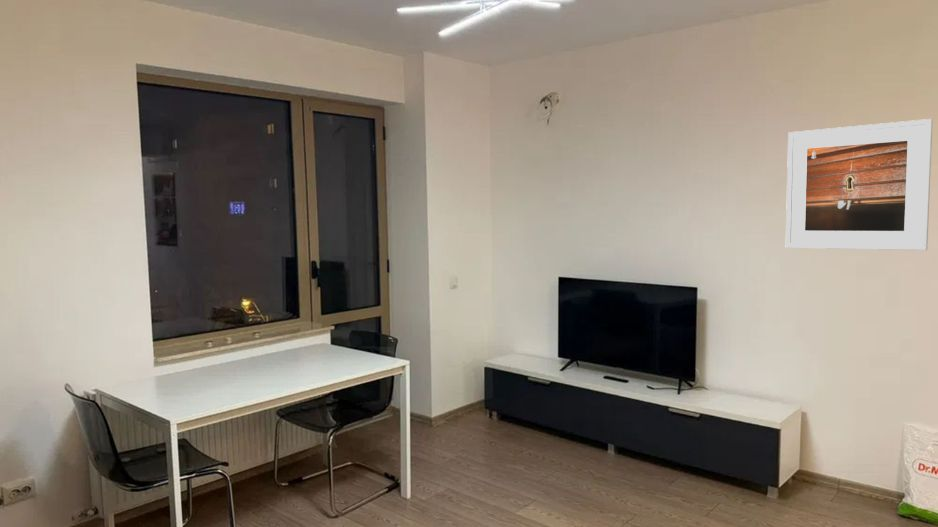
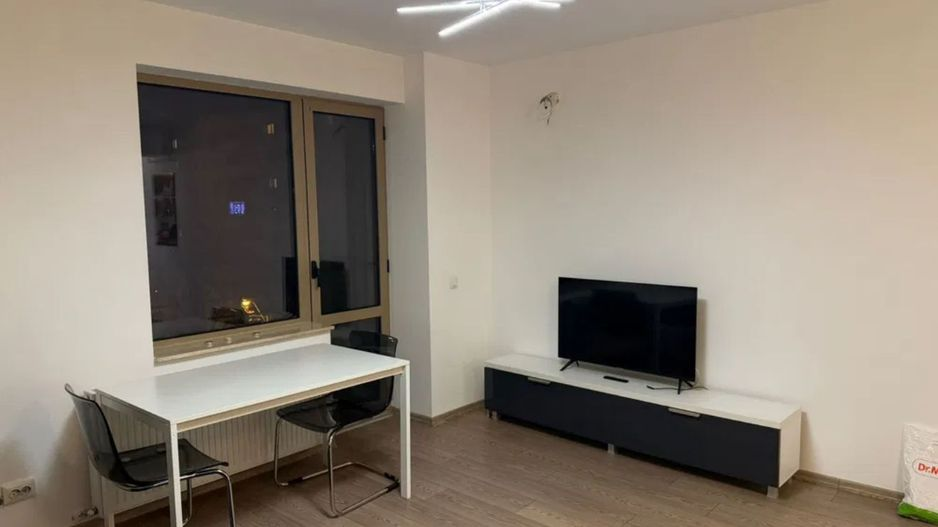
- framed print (853, 188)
